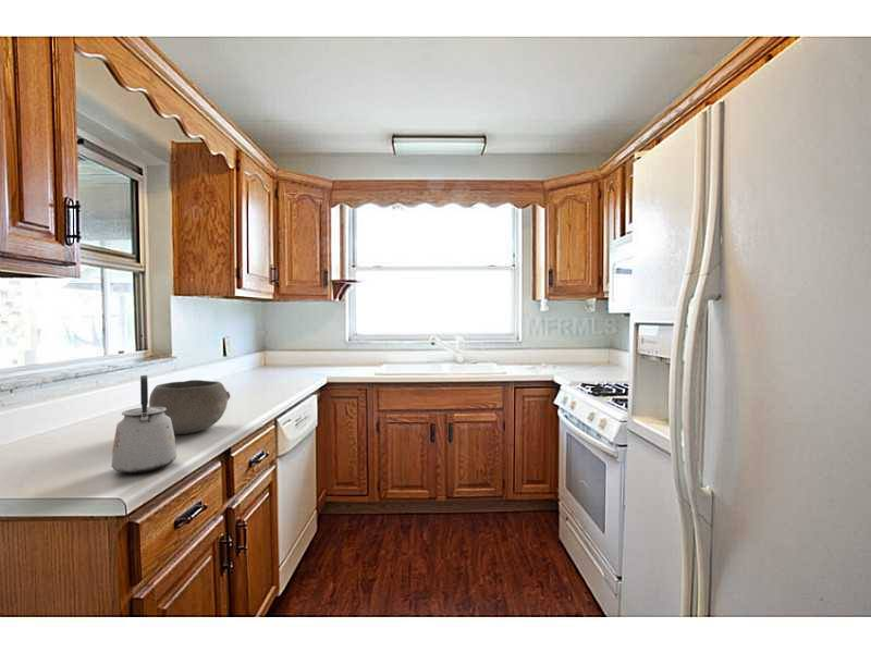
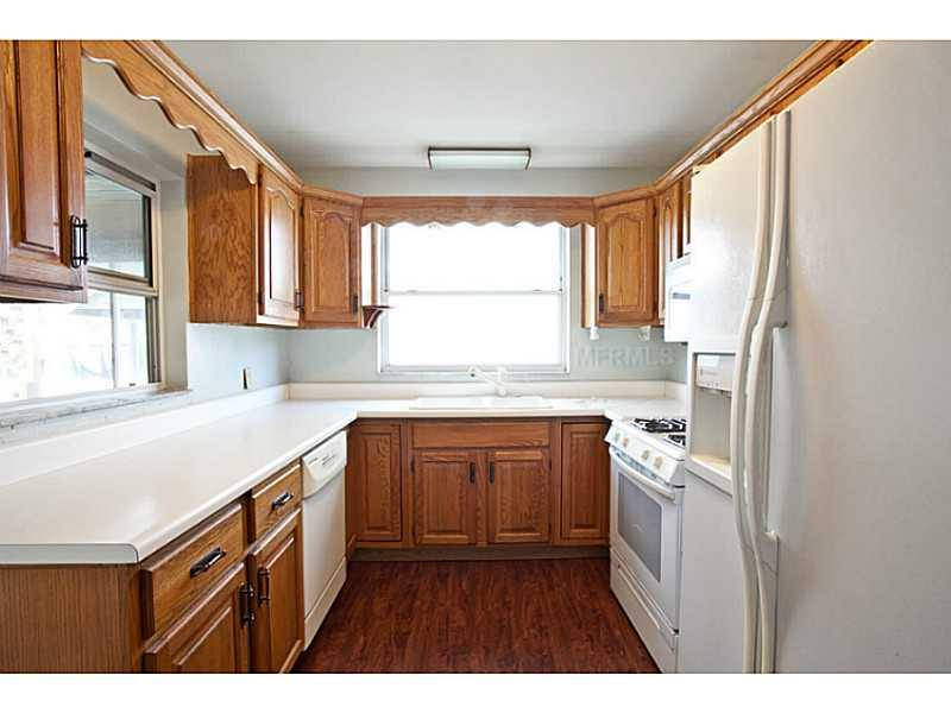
- bowl (189, 406)
- kettle (144, 419)
